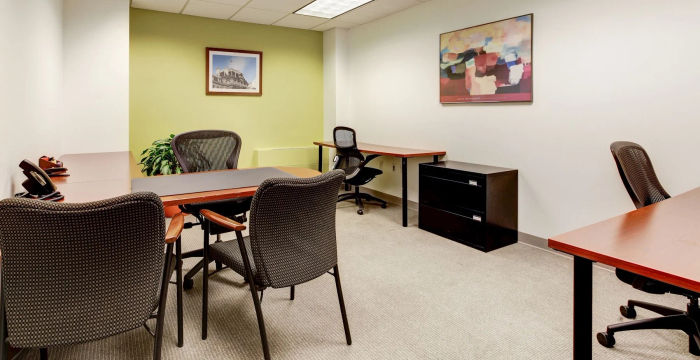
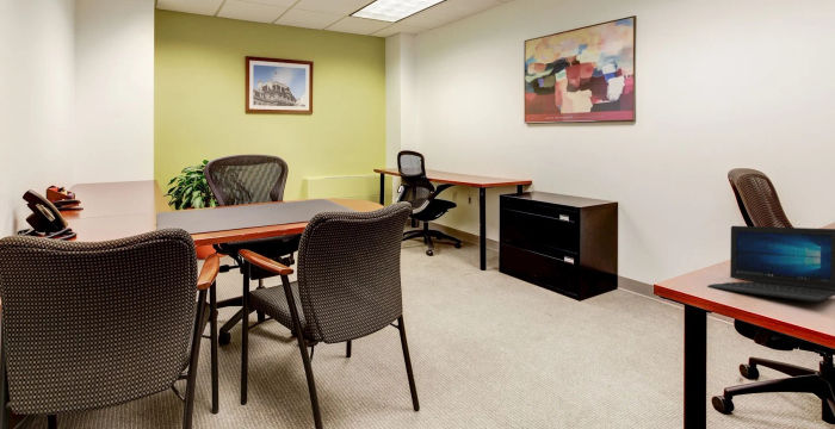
+ laptop (769, 260)
